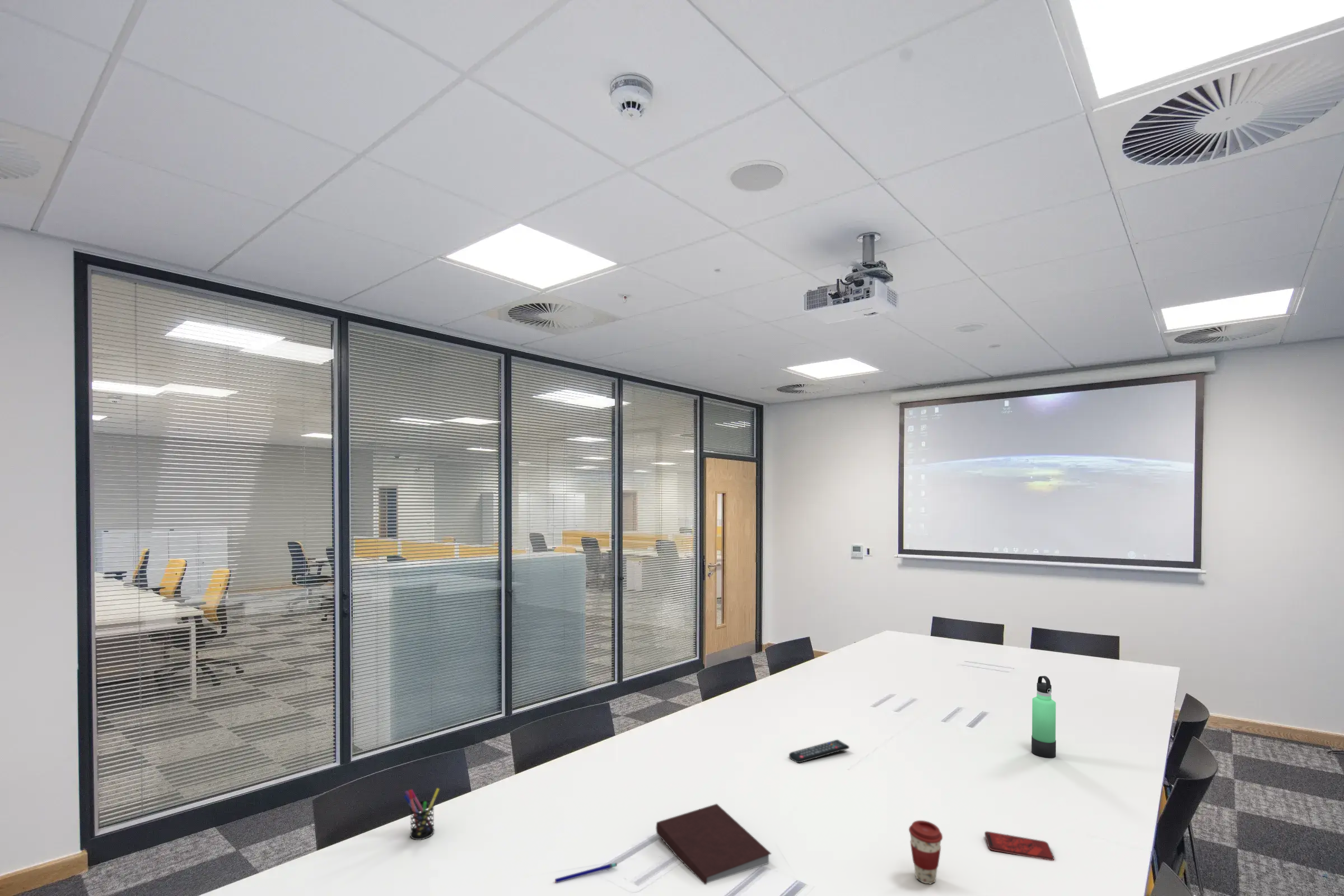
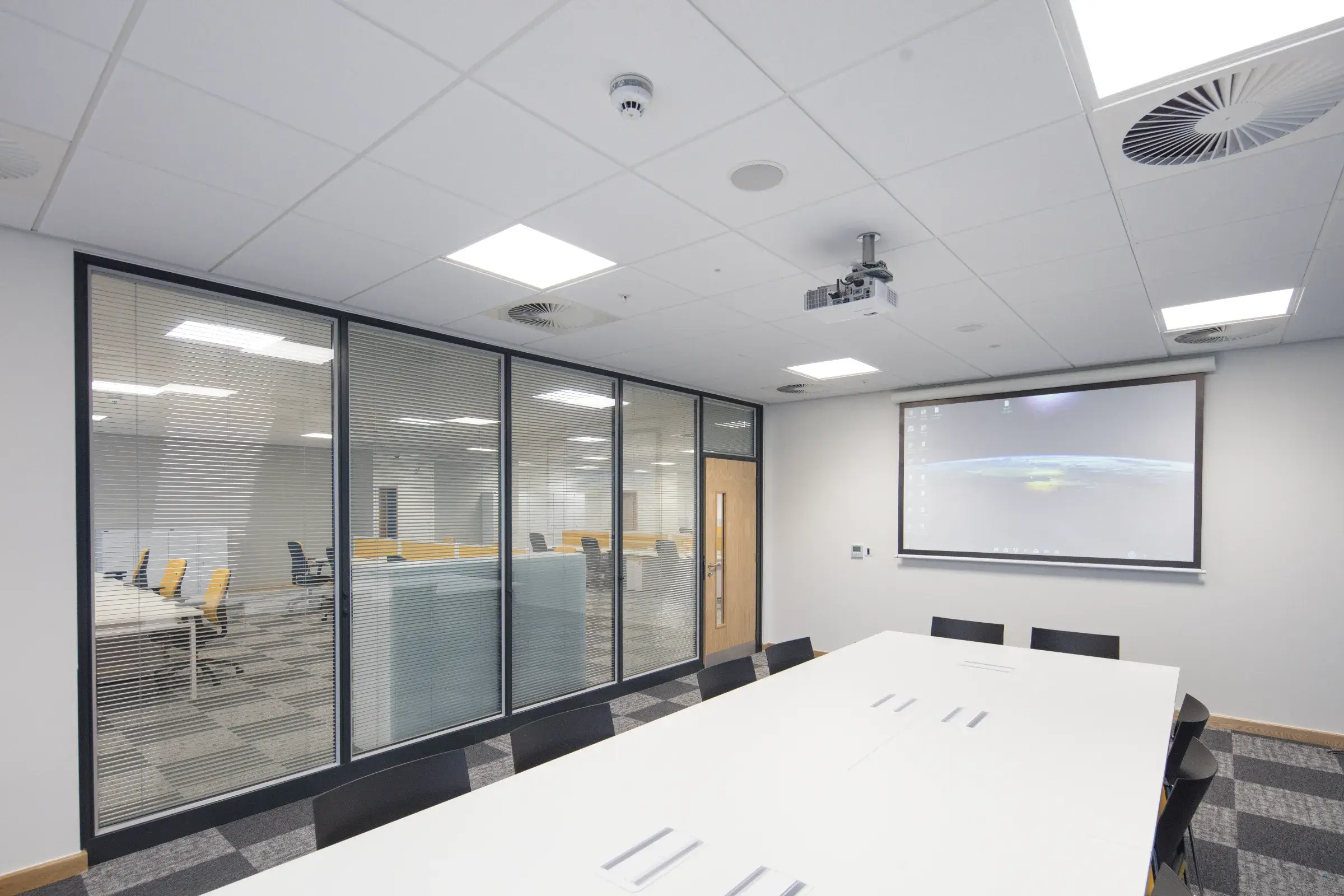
- notebook (711, 843)
- remote control (819, 752)
- coffee cup (925, 852)
- pen holder (421, 811)
- smartphone (1018, 846)
- thermos bottle (1044, 715)
- pen (586, 872)
